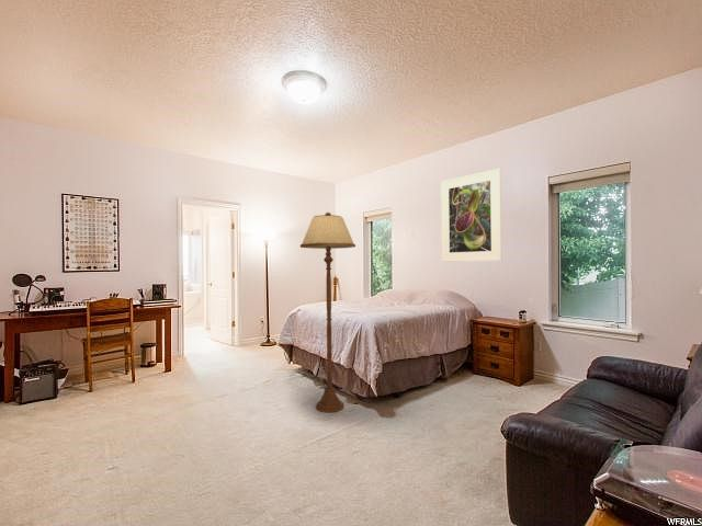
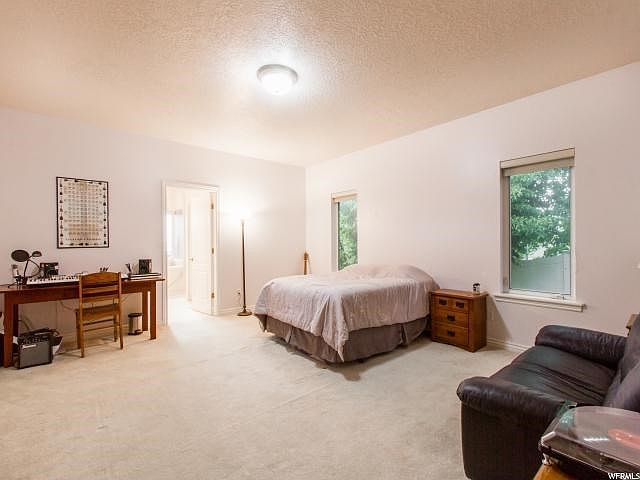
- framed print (468, 218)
- floor lamp (328, 309)
